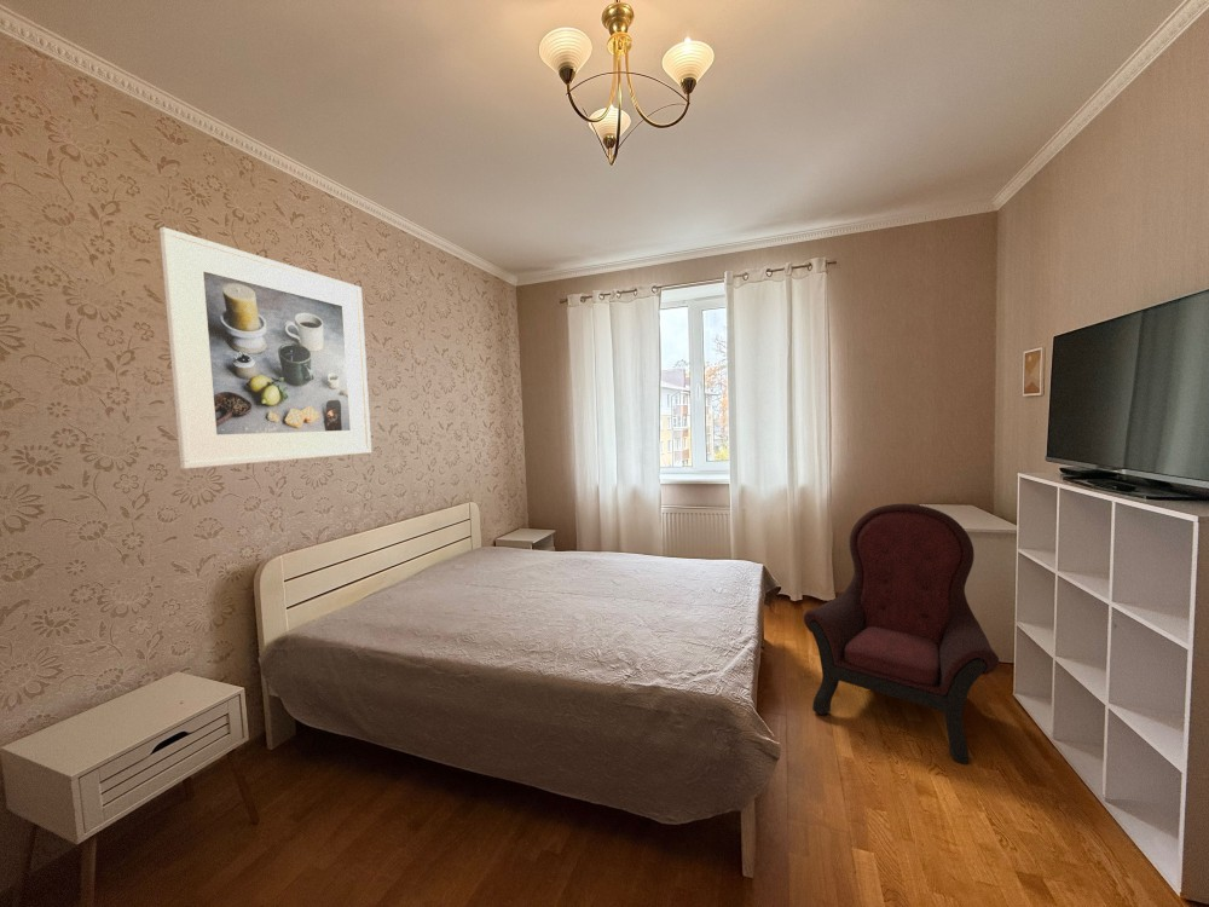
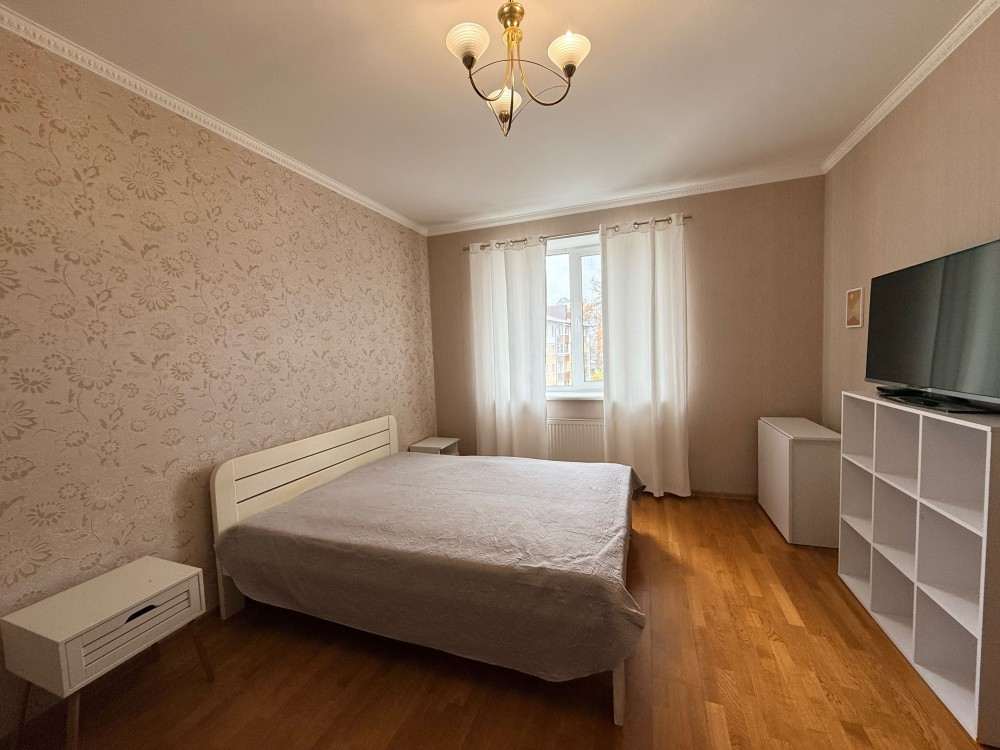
- armchair (898, 608)
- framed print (285, 362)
